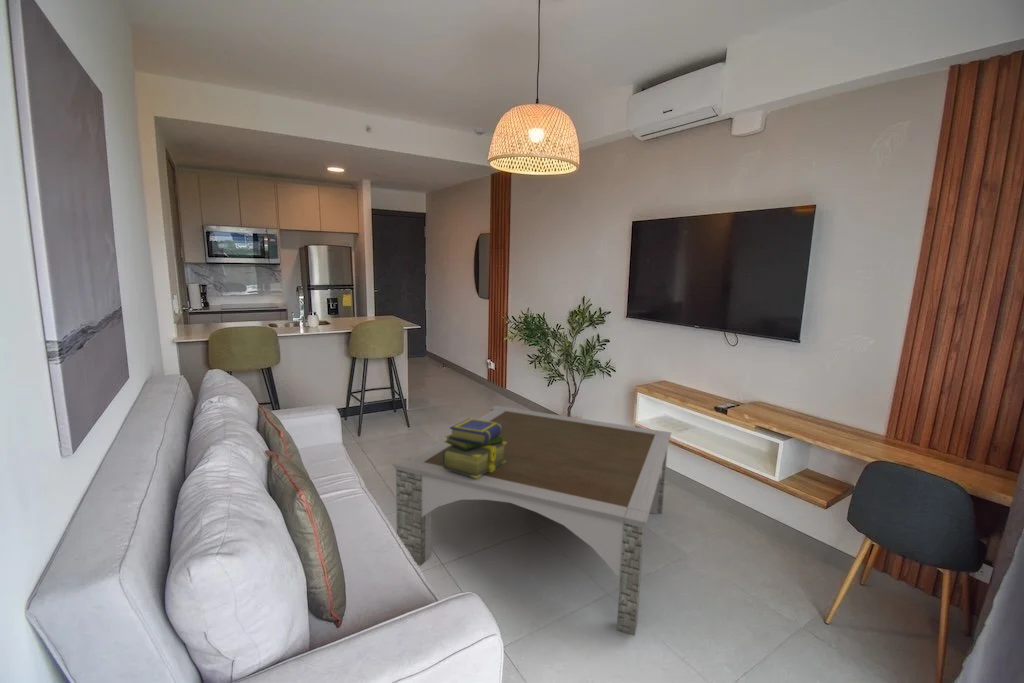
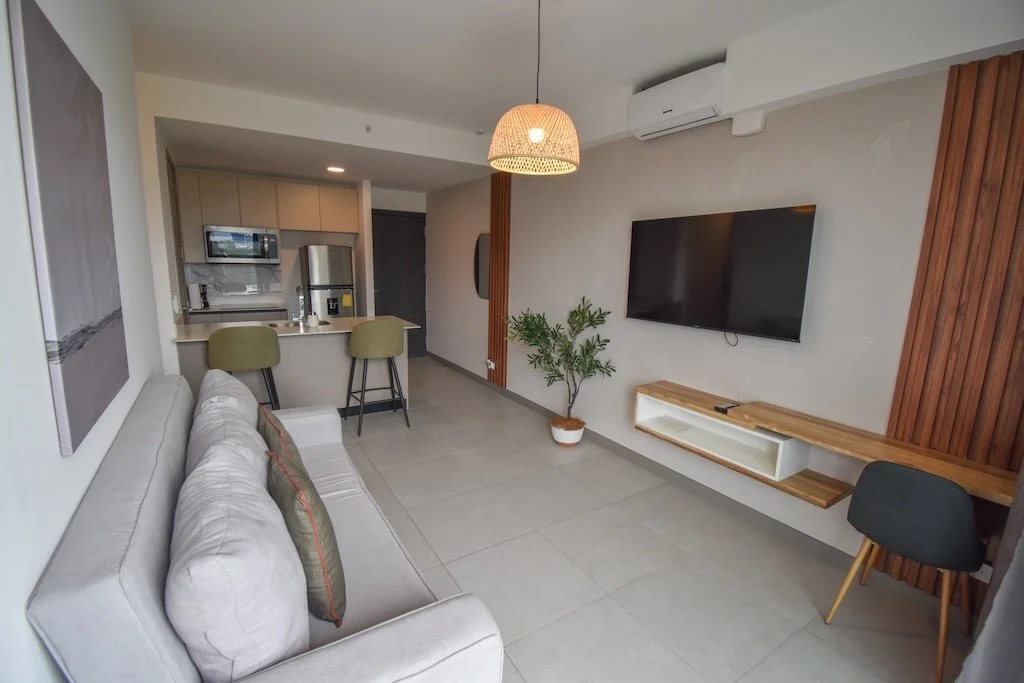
- stack of books (475, 443)
- coffee table (546, 489)
